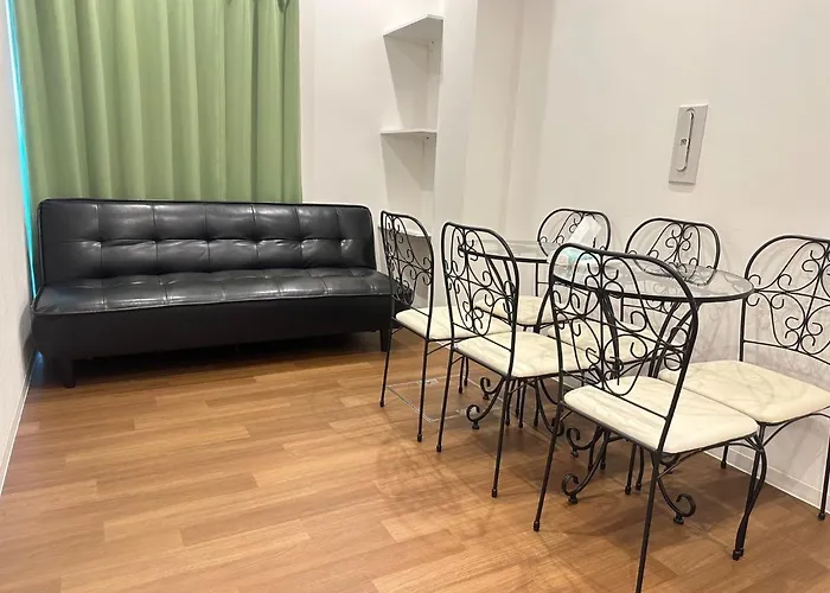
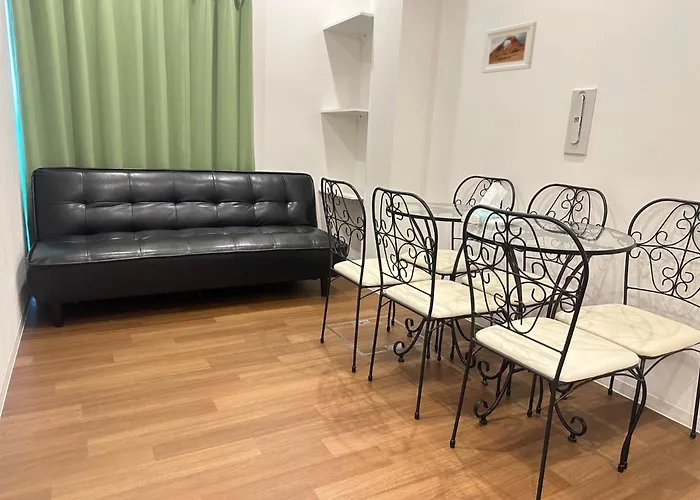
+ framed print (507, 48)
